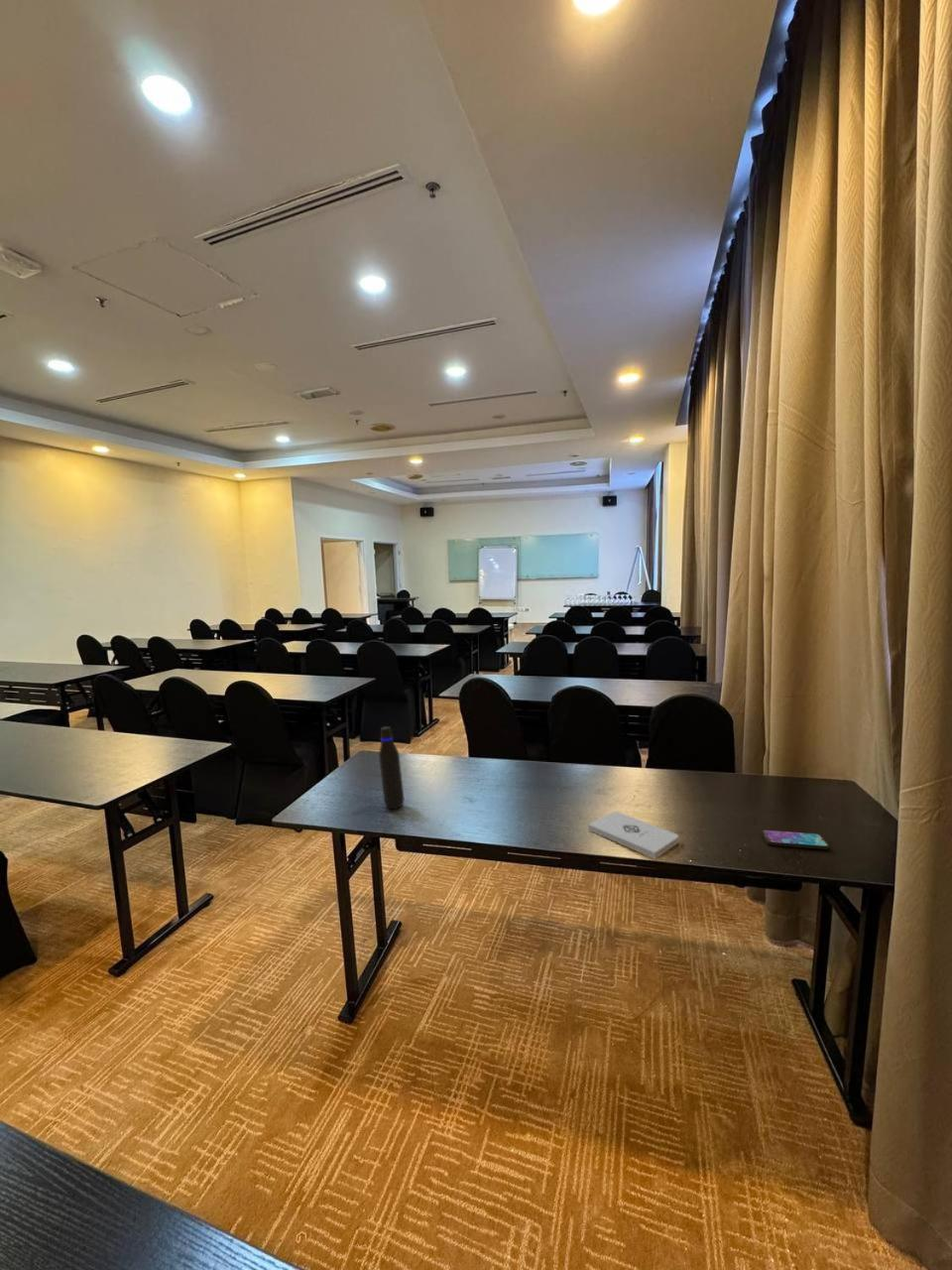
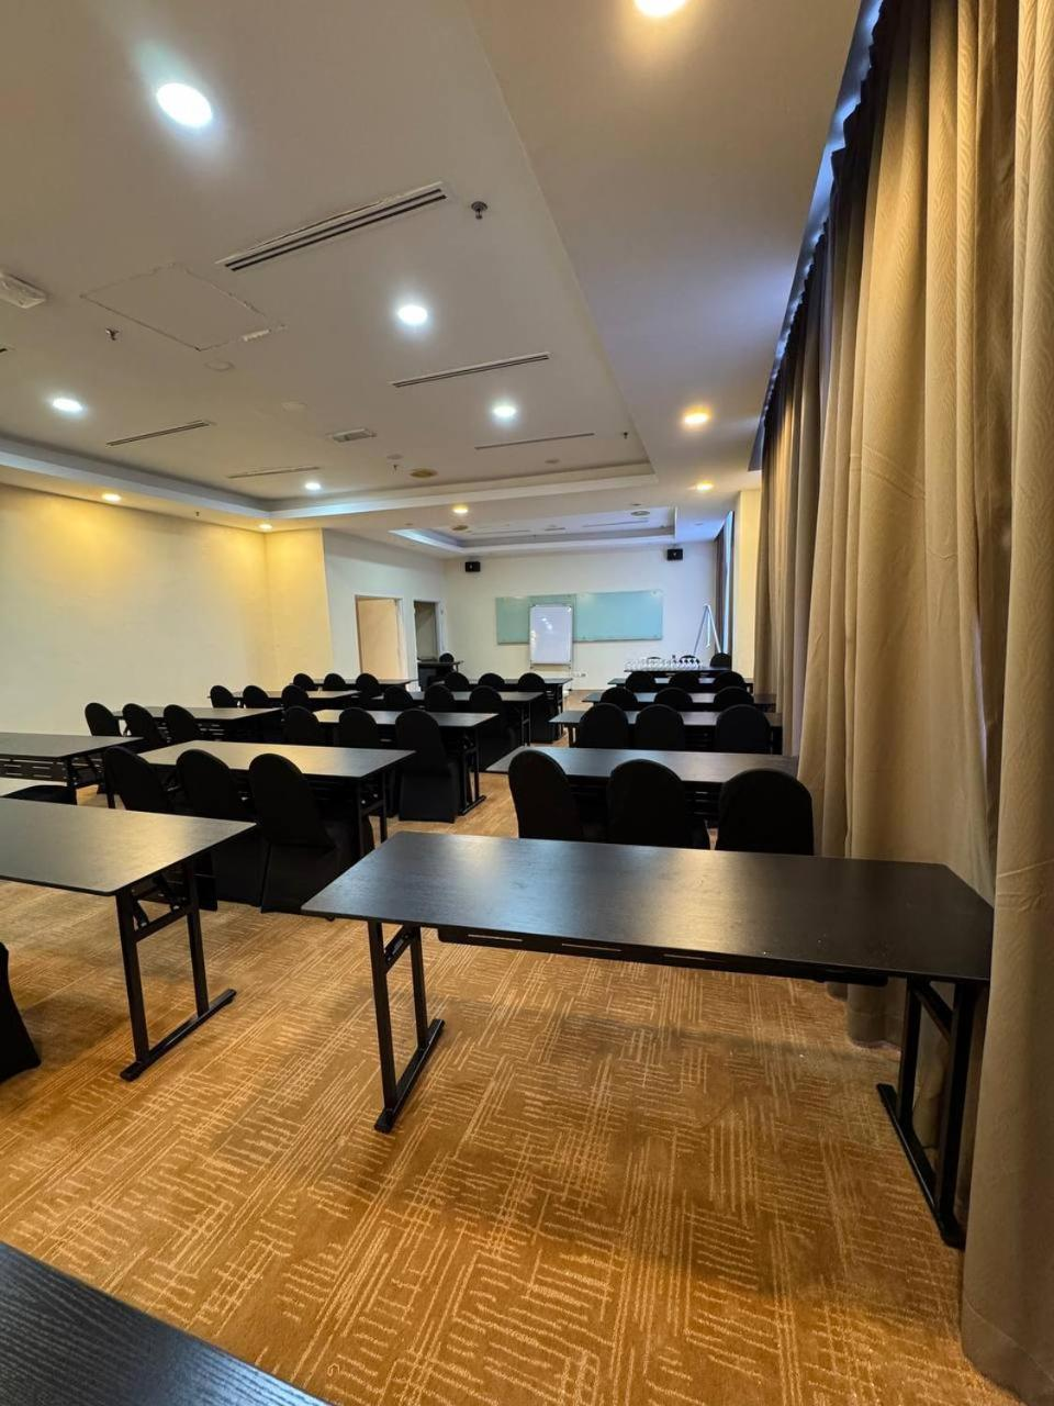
- water bottle (391, 767)
- notepad (633, 832)
- smartphone (793, 839)
